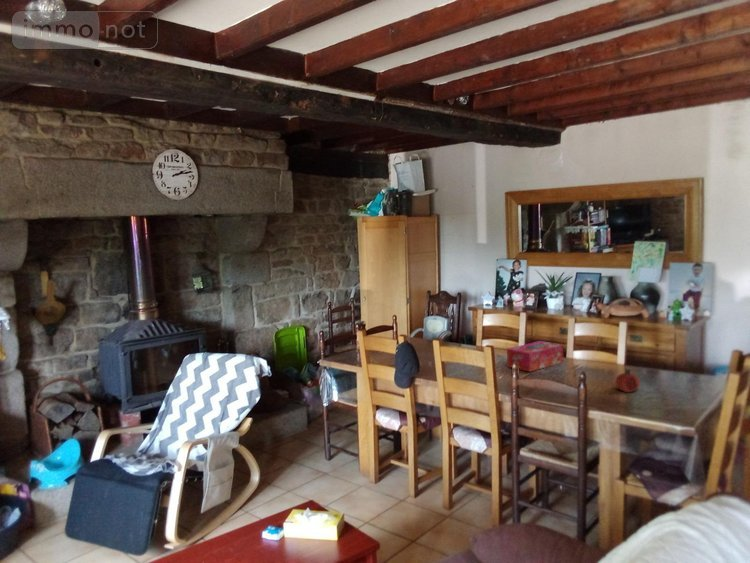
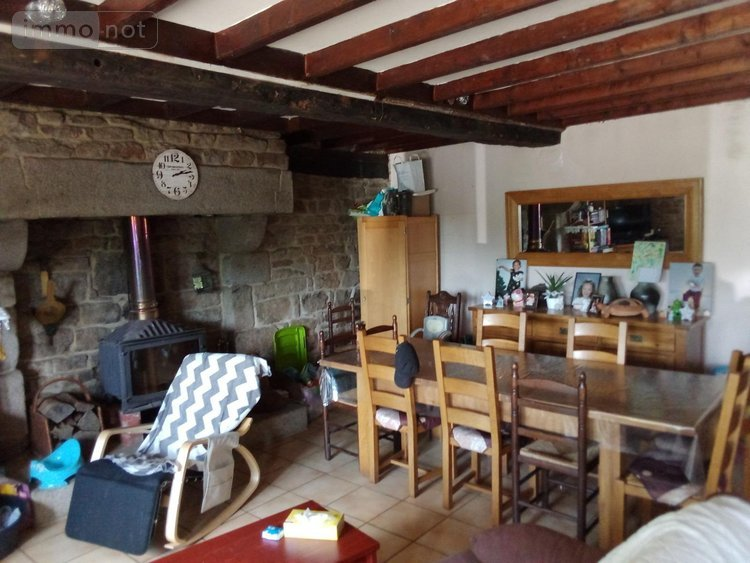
- tissue box (535, 355)
- fruit (627, 379)
